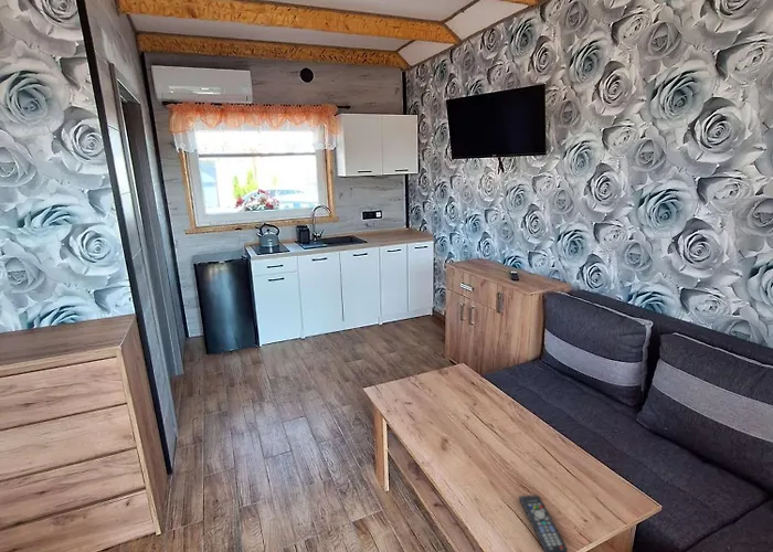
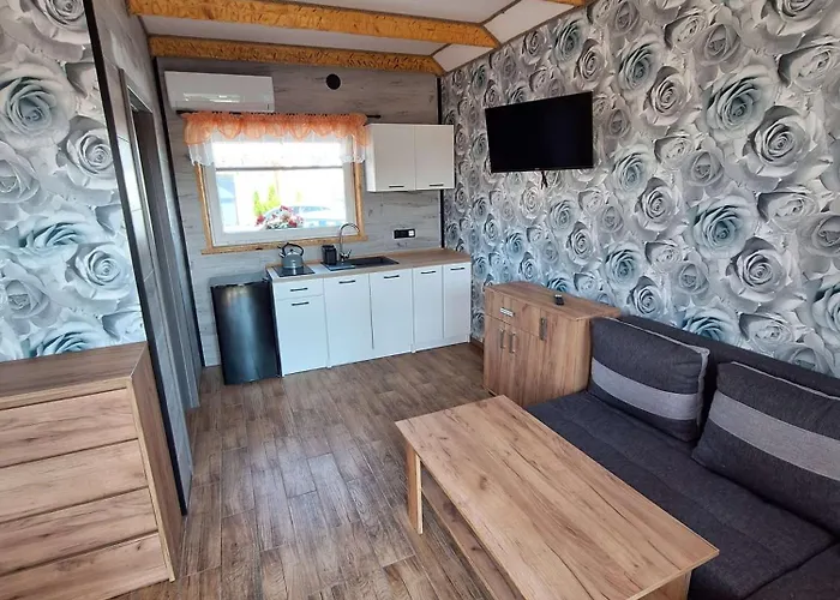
- remote control (540, 521)
